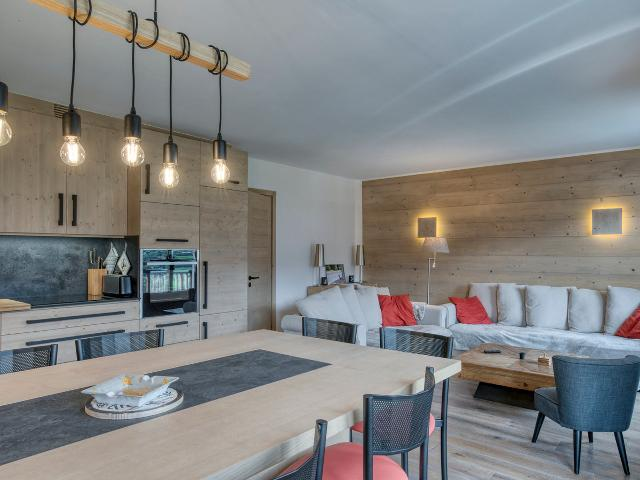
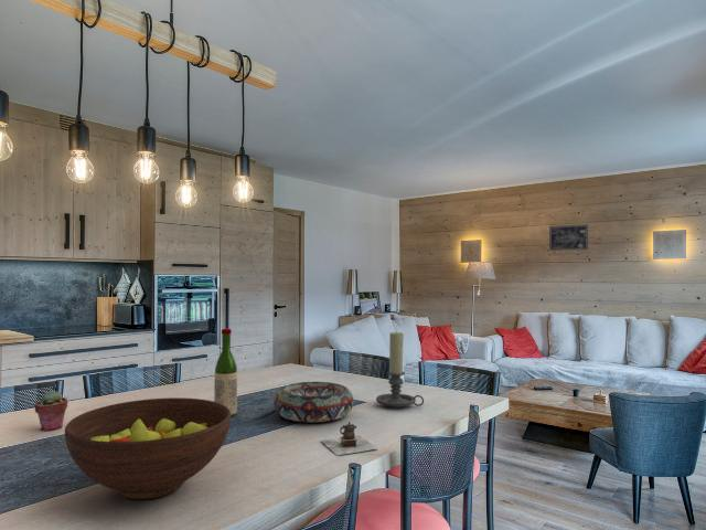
+ wall art (568, 237)
+ potted succulent (51, 409)
+ wine bottle (225, 372)
+ fruit bowl (151, 452)
+ teapot (349, 433)
+ decorative bowl (313, 401)
+ candle holder (399, 368)
